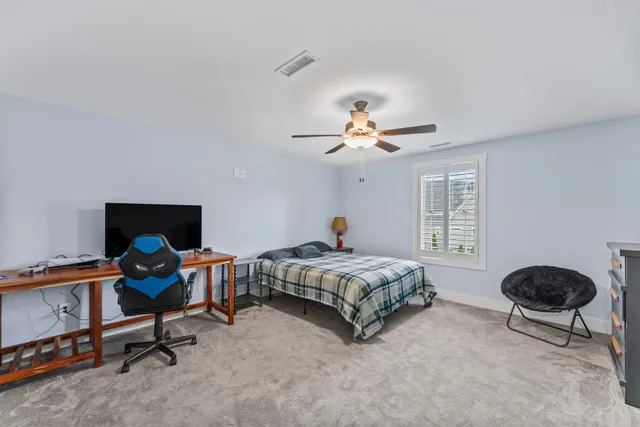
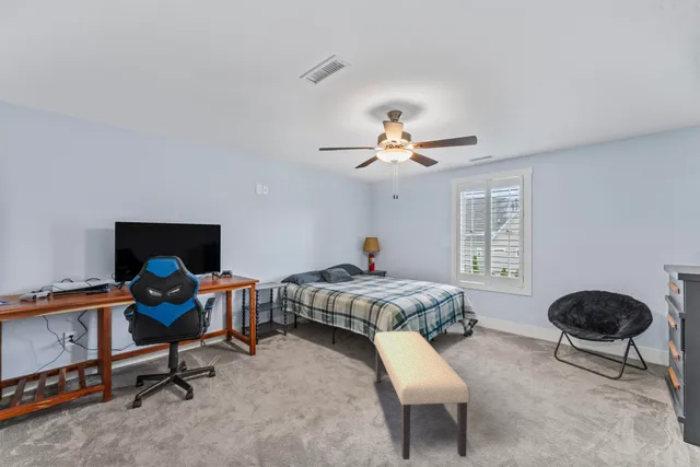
+ bench (411, 380)
